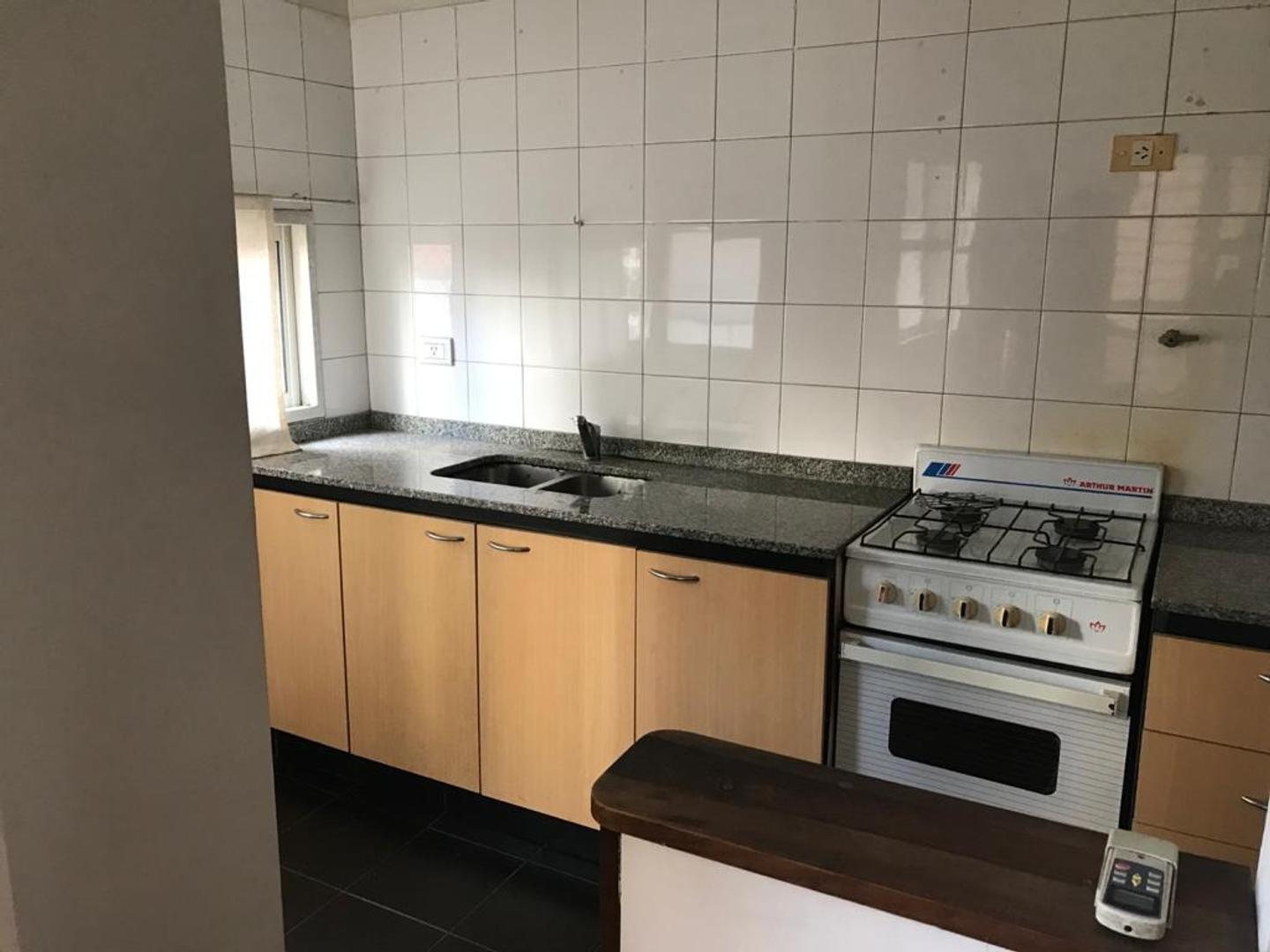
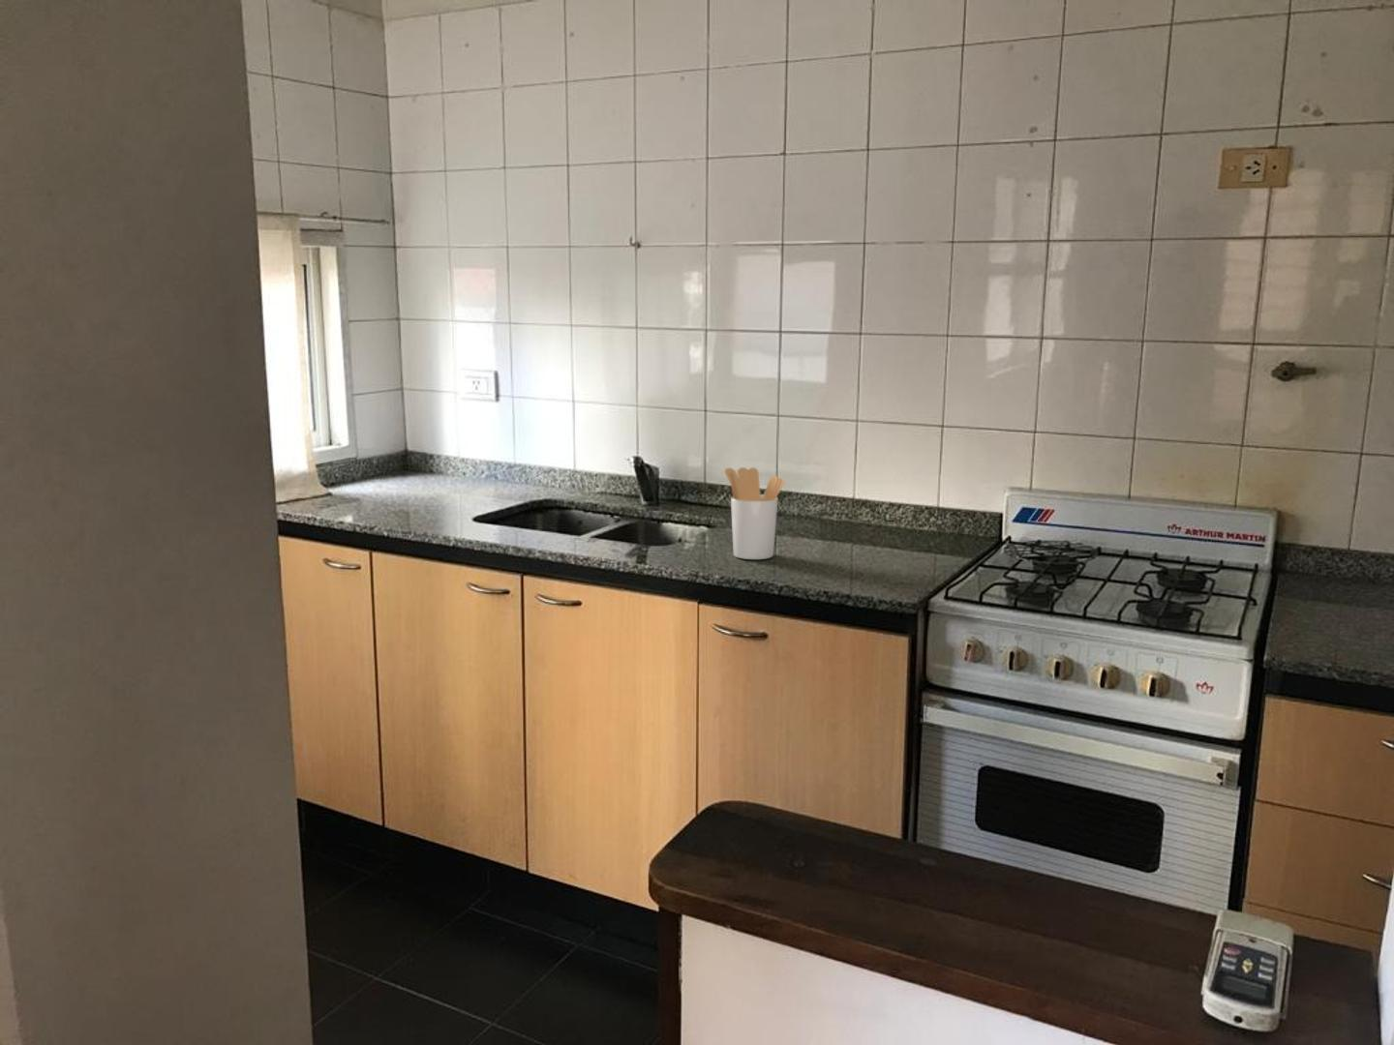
+ utensil holder (750, 510)
